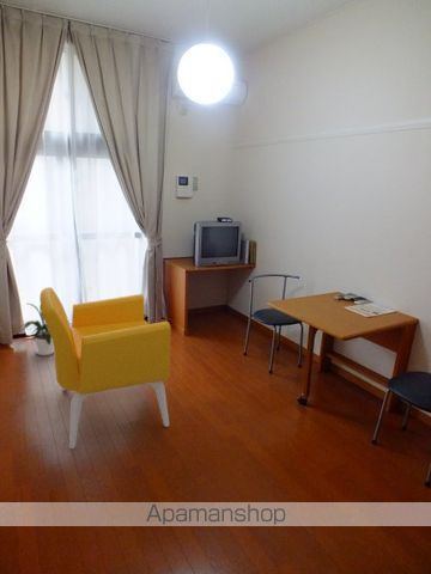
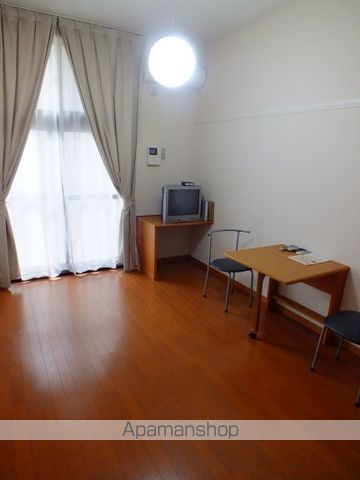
- armchair (103, 352)
- house plant (42, 328)
